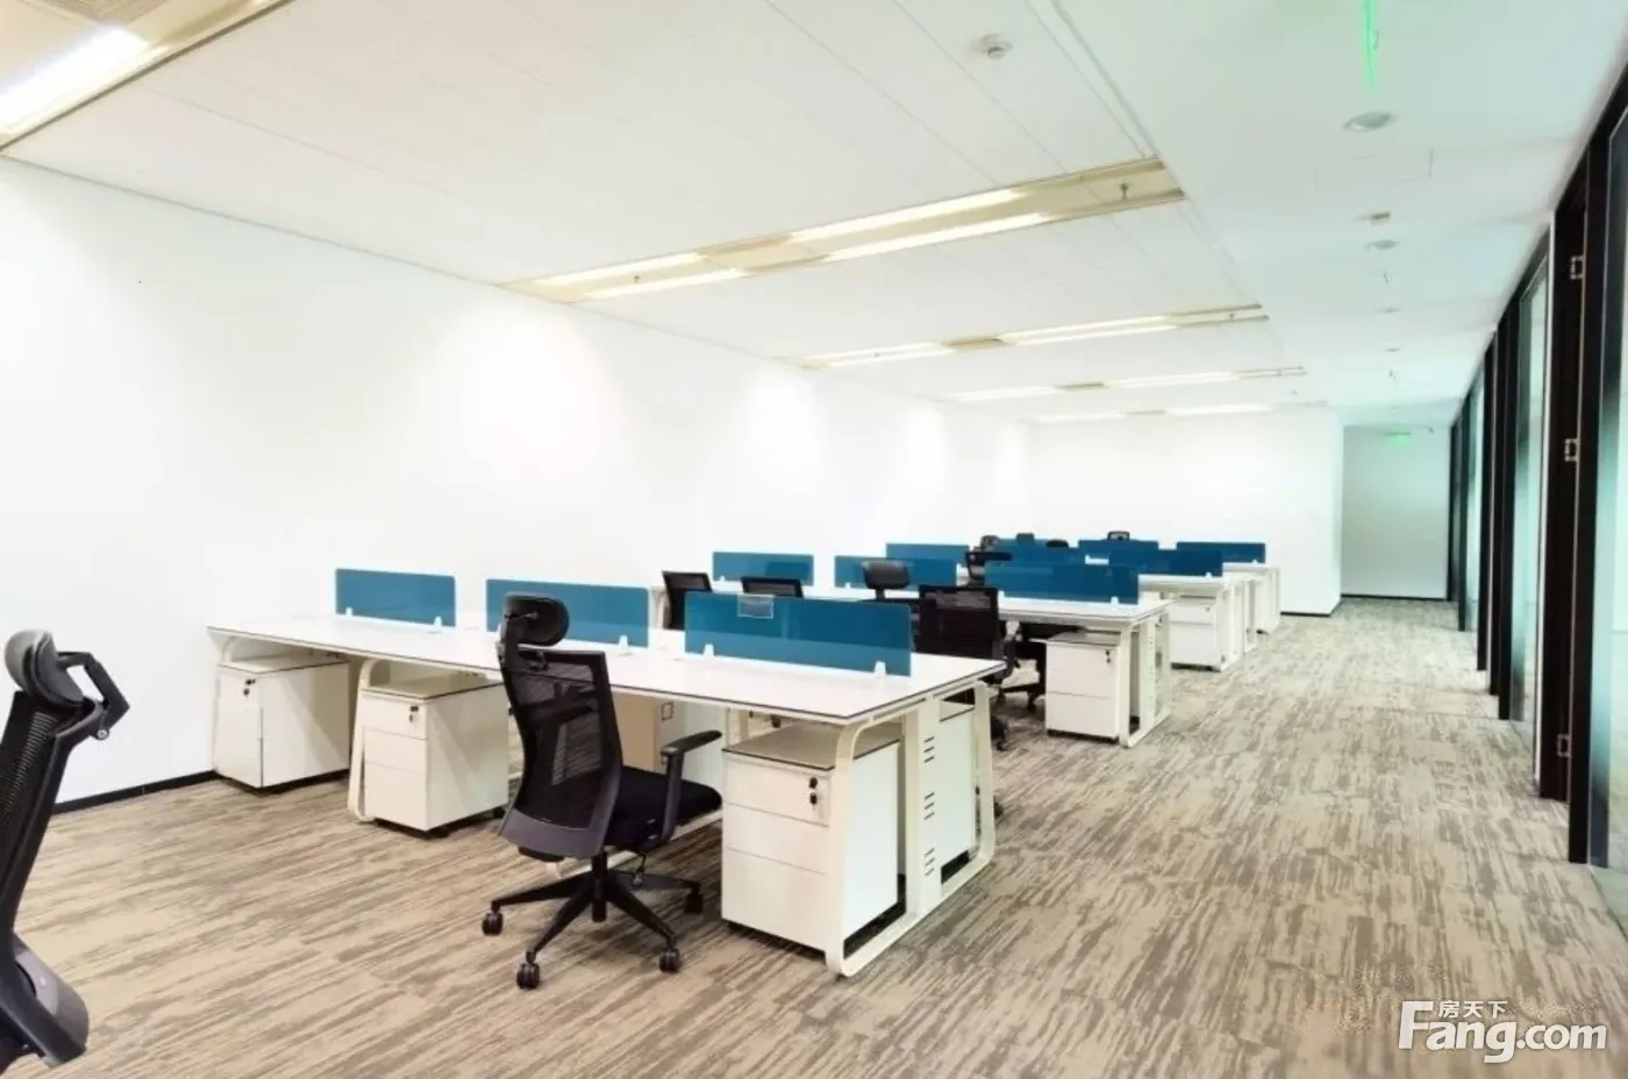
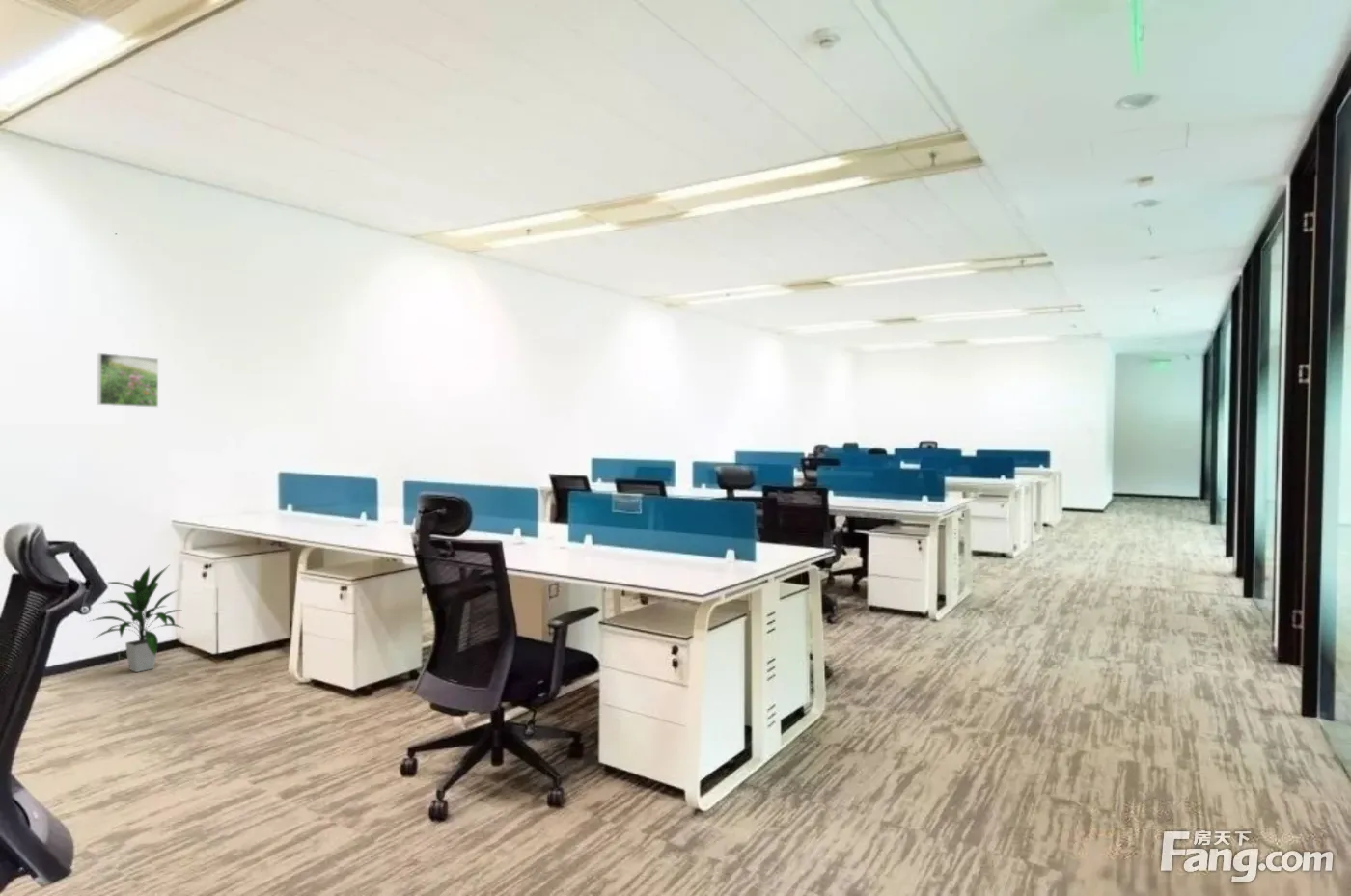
+ indoor plant (141, 618)
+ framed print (128, 380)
